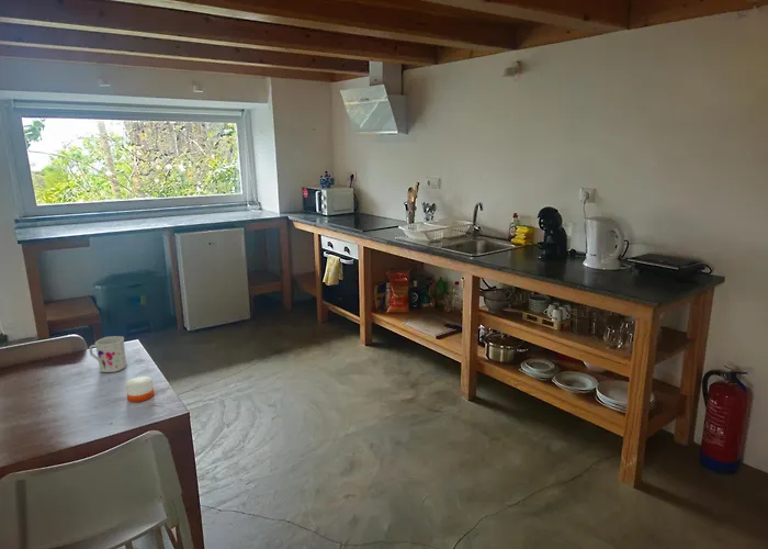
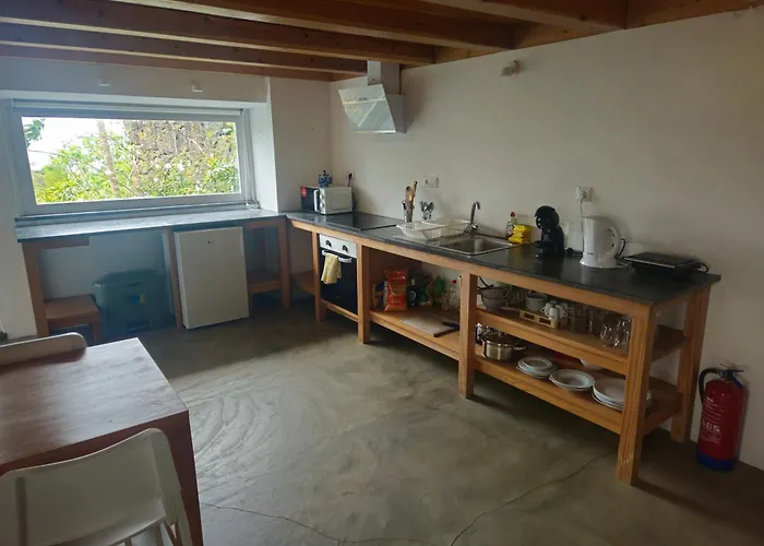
- candle (138, 380)
- mug (106, 354)
